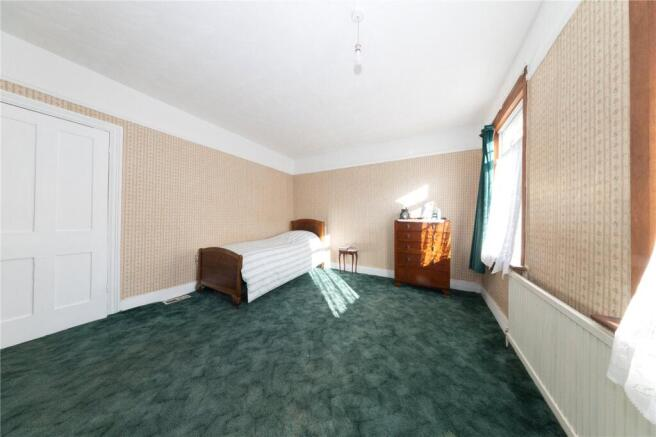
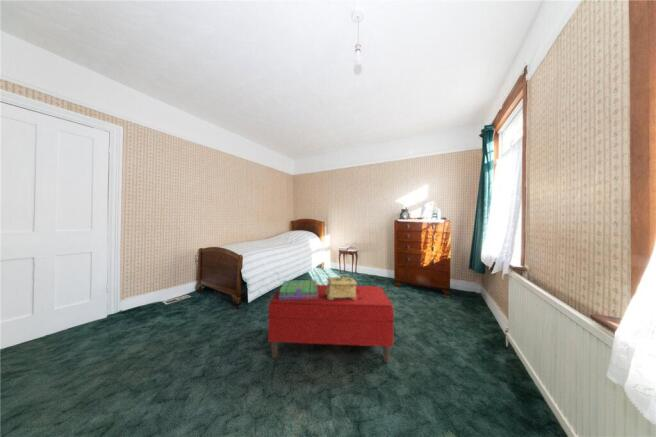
+ decorative box (340, 286)
+ stack of books (299, 289)
+ bench (330, 318)
